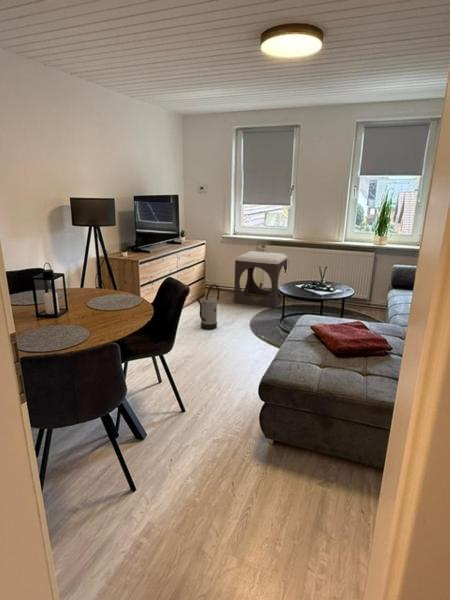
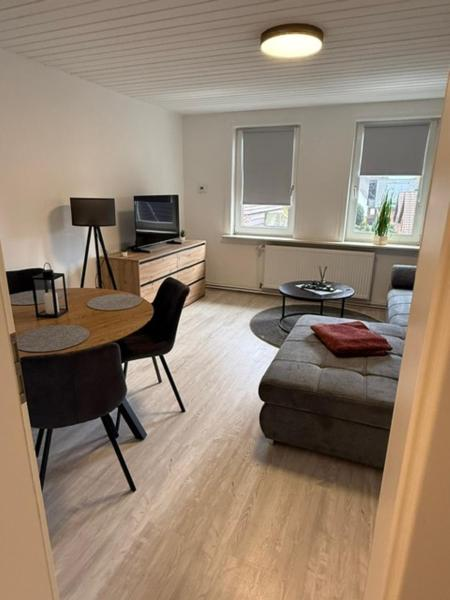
- footstool (266, 272)
- watering can (208, 307)
